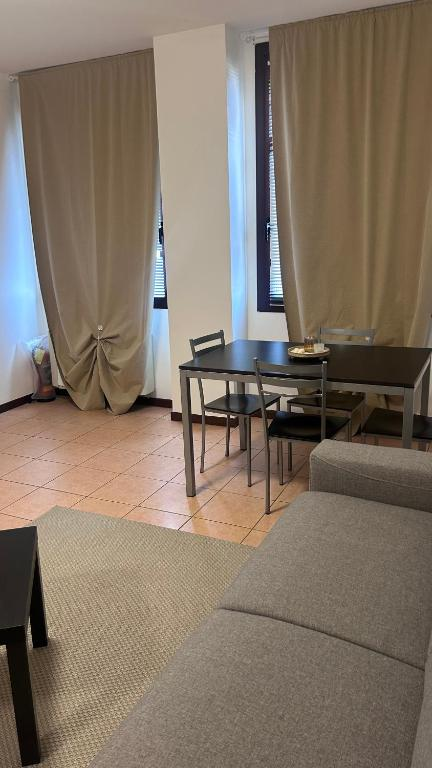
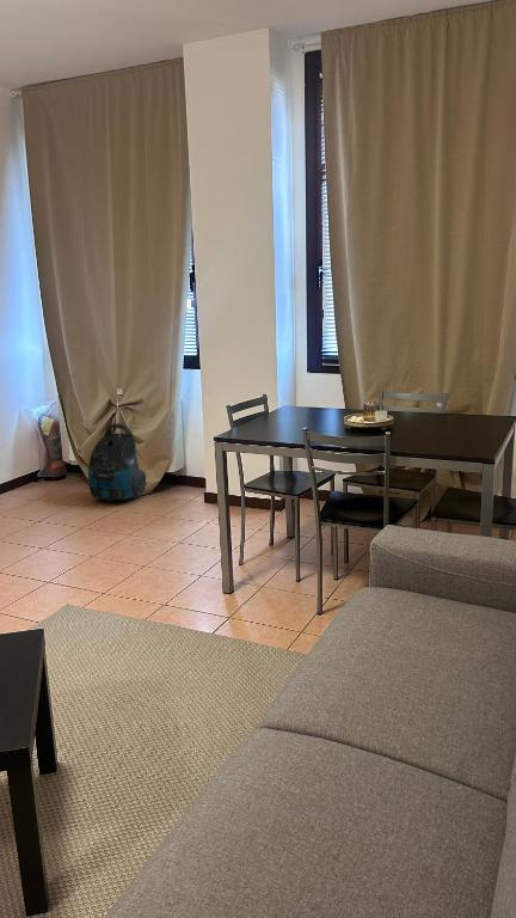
+ vacuum cleaner (113, 461)
